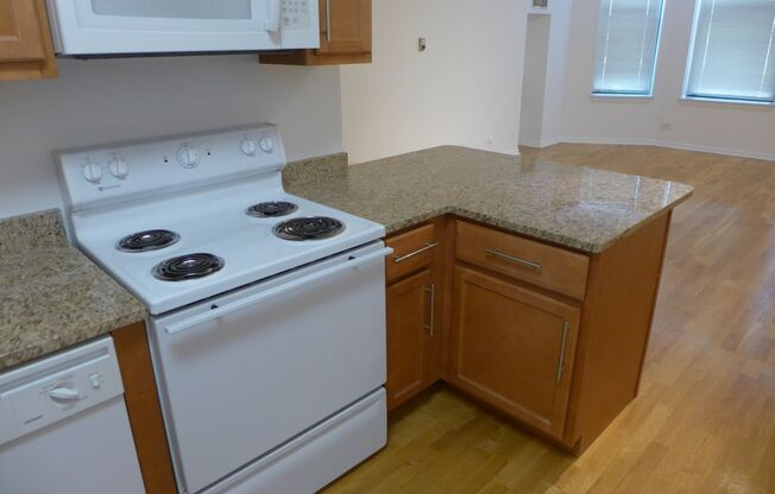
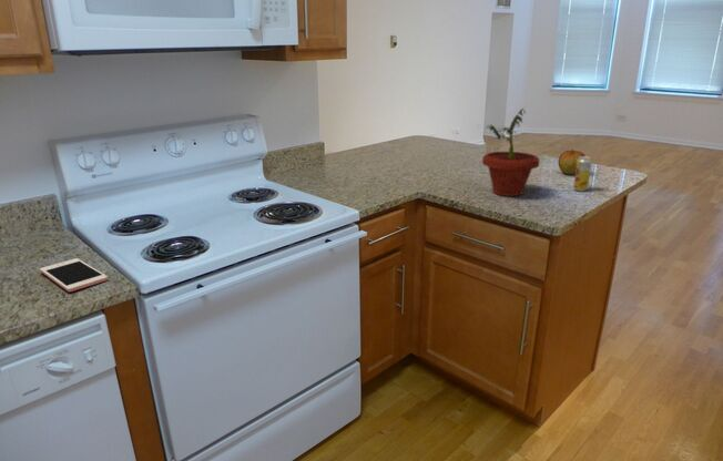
+ cell phone (73, 274)
+ potted plant (510, 150)
+ beverage can (582, 173)
+ apple (572, 161)
